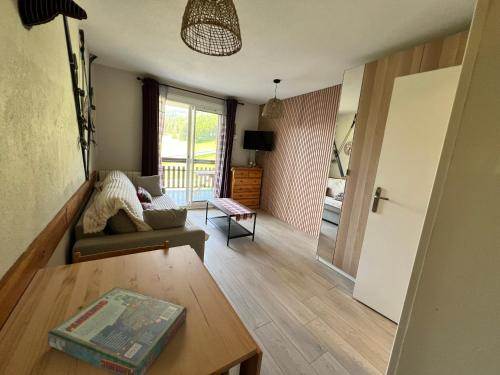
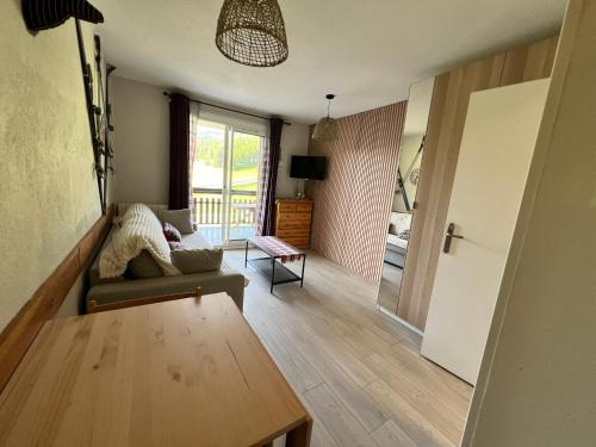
- board game (124, 324)
